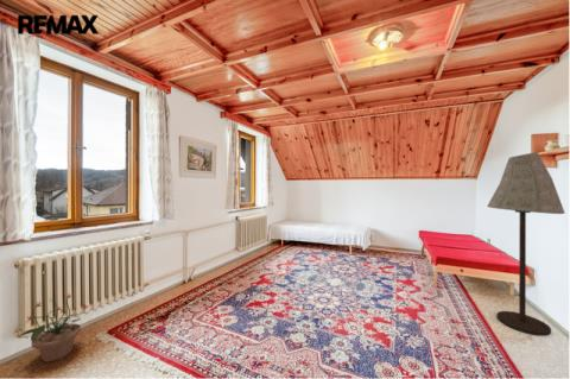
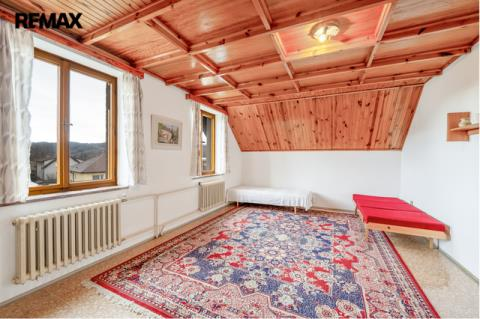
- floor lamp (522, 238)
- potted plant (55, 326)
